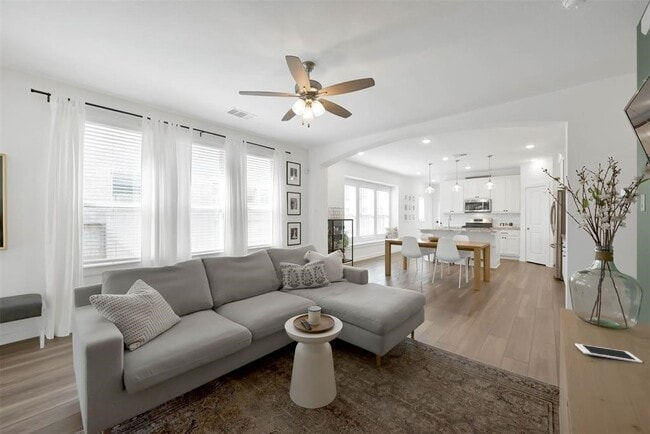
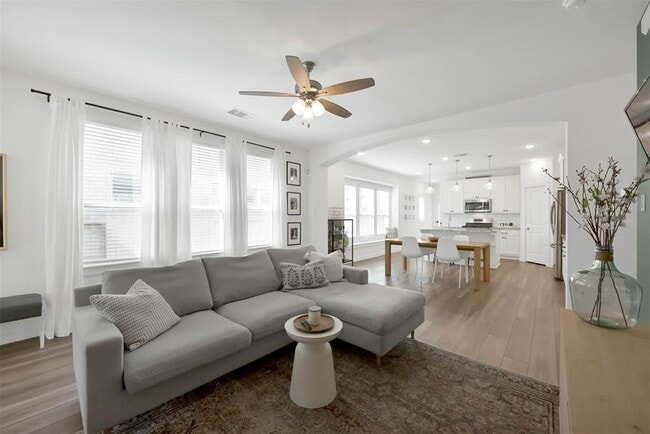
- cell phone (606, 352)
